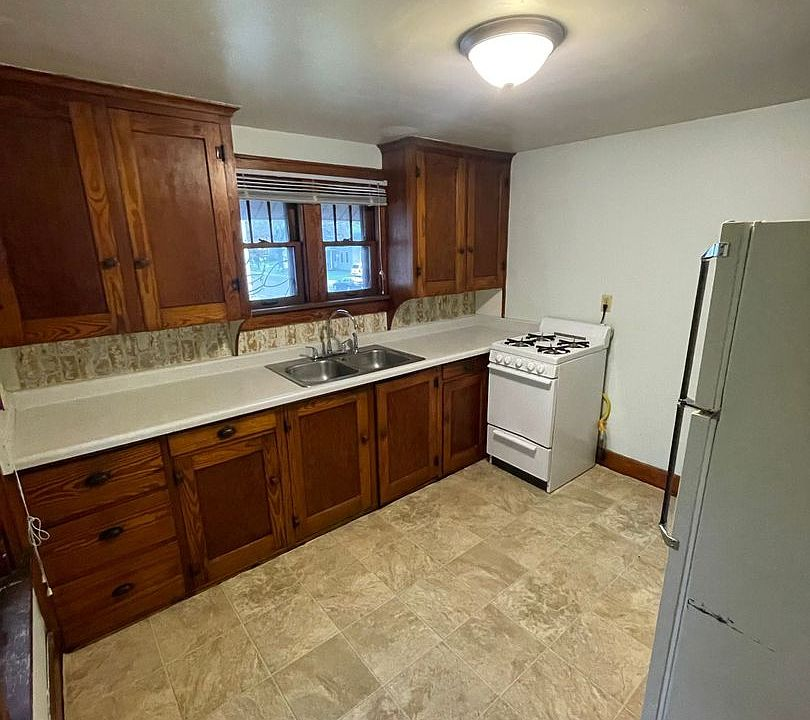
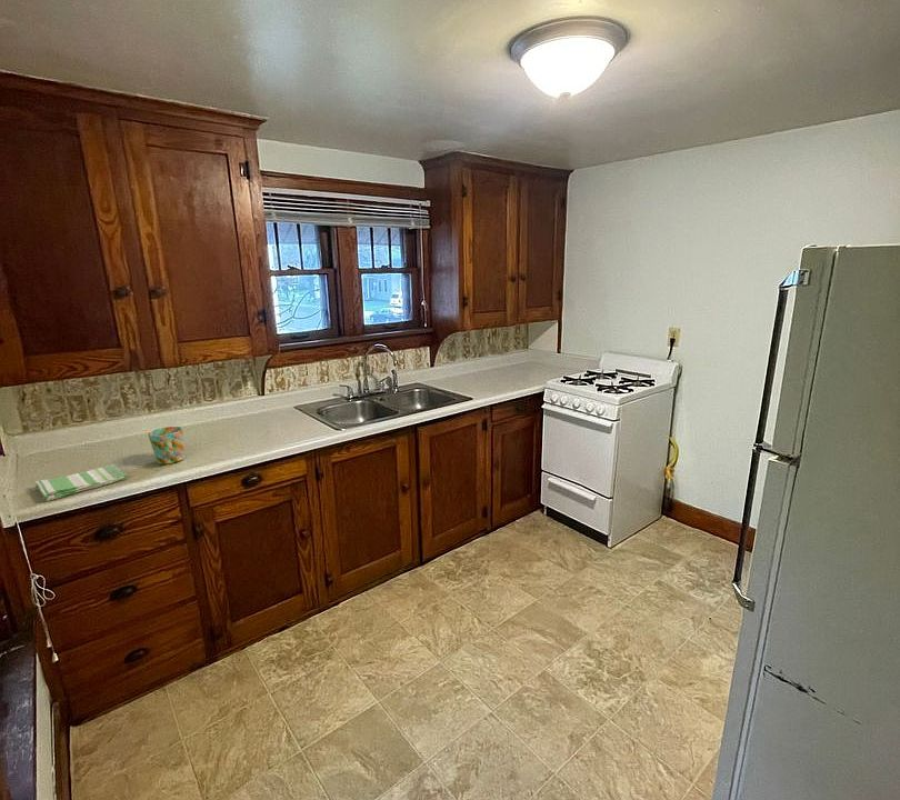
+ mug (168, 446)
+ dish towel (81, 480)
